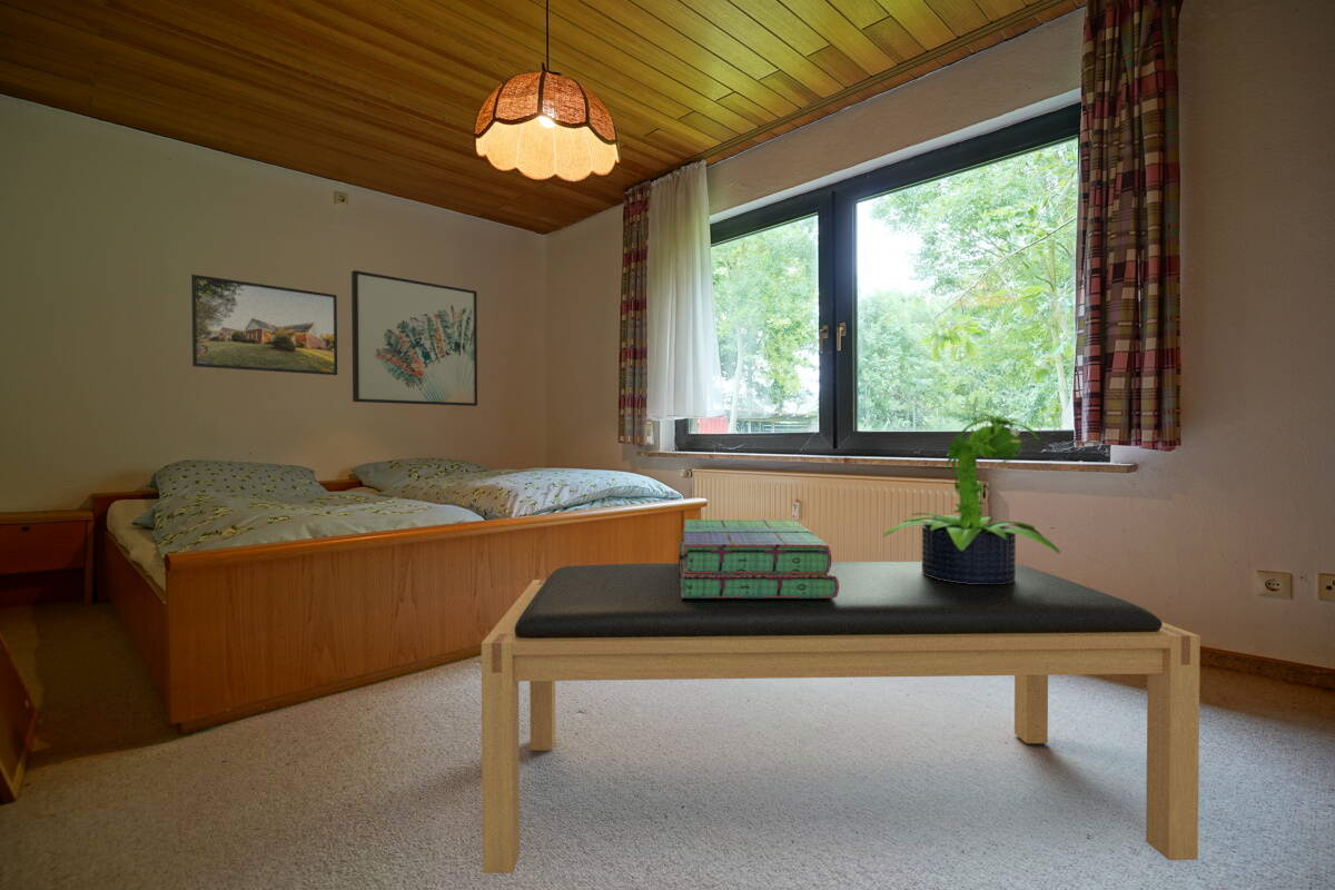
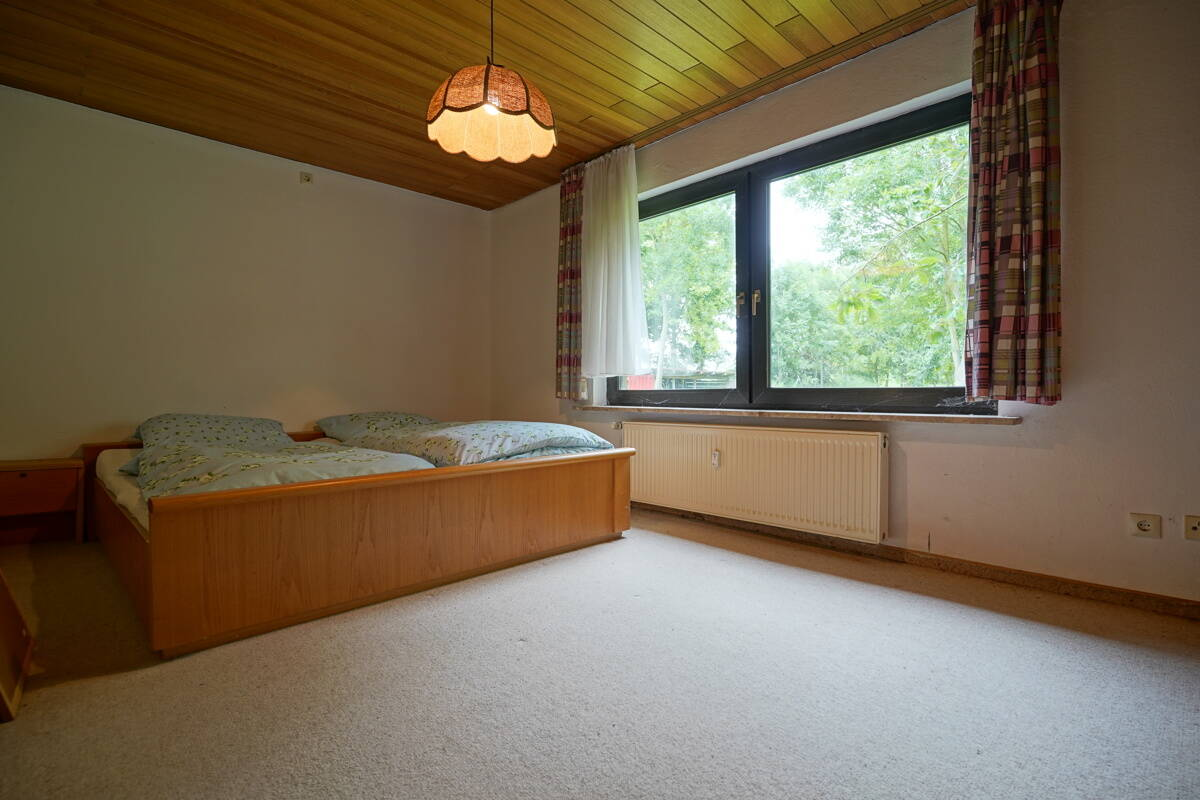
- wall art (418, 343)
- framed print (269, 328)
- stack of books (748, 553)
- potted plant (966, 494)
- bench (811, 676)
